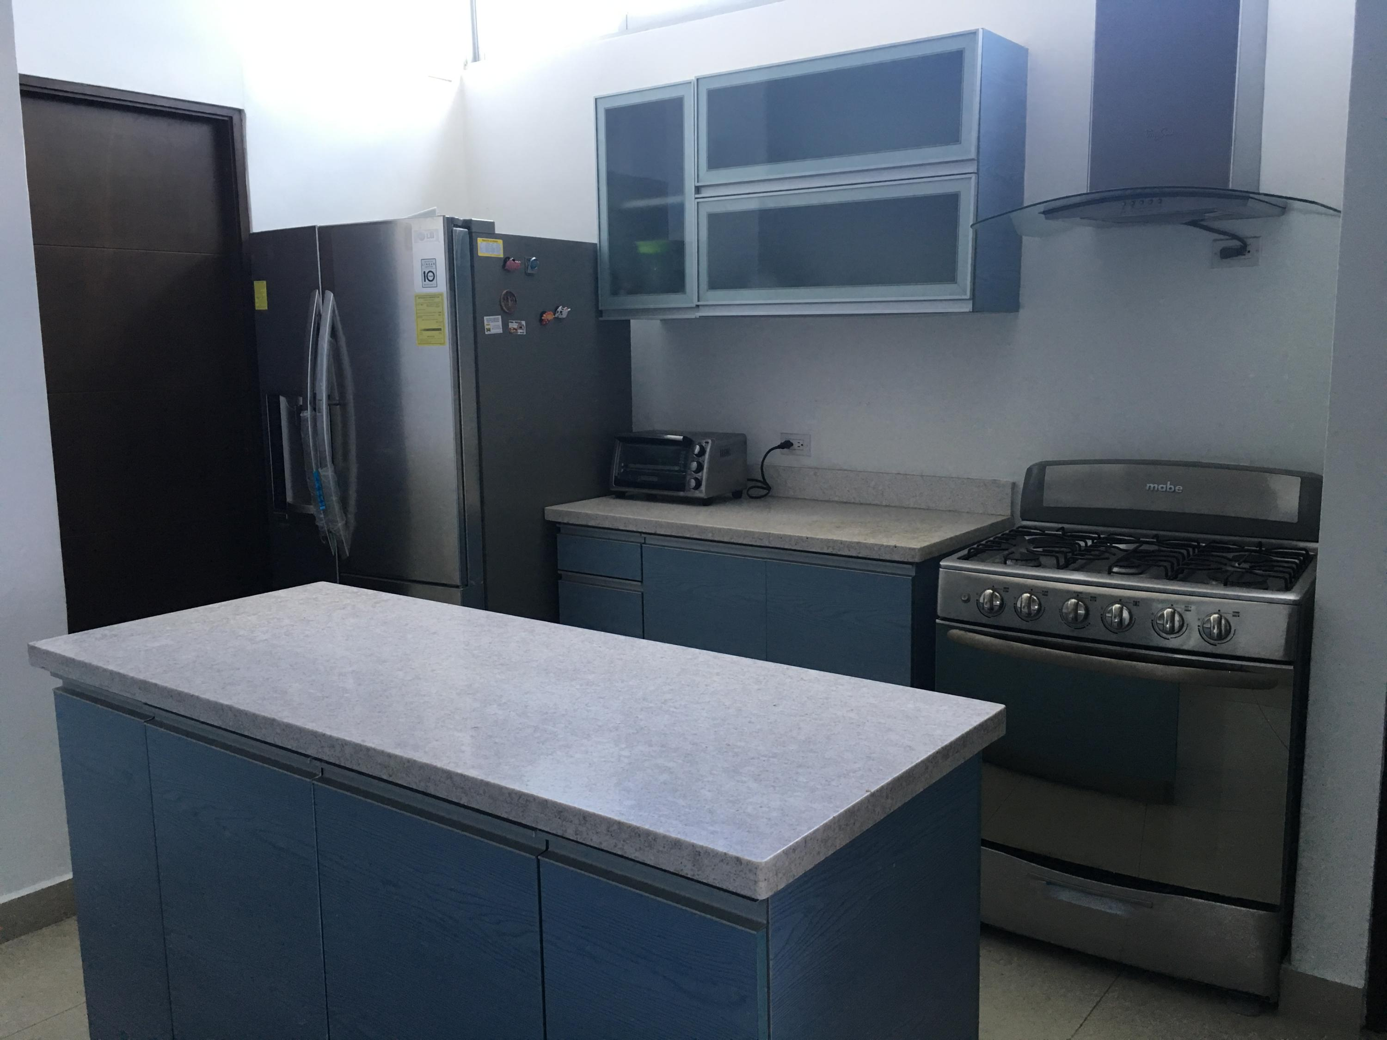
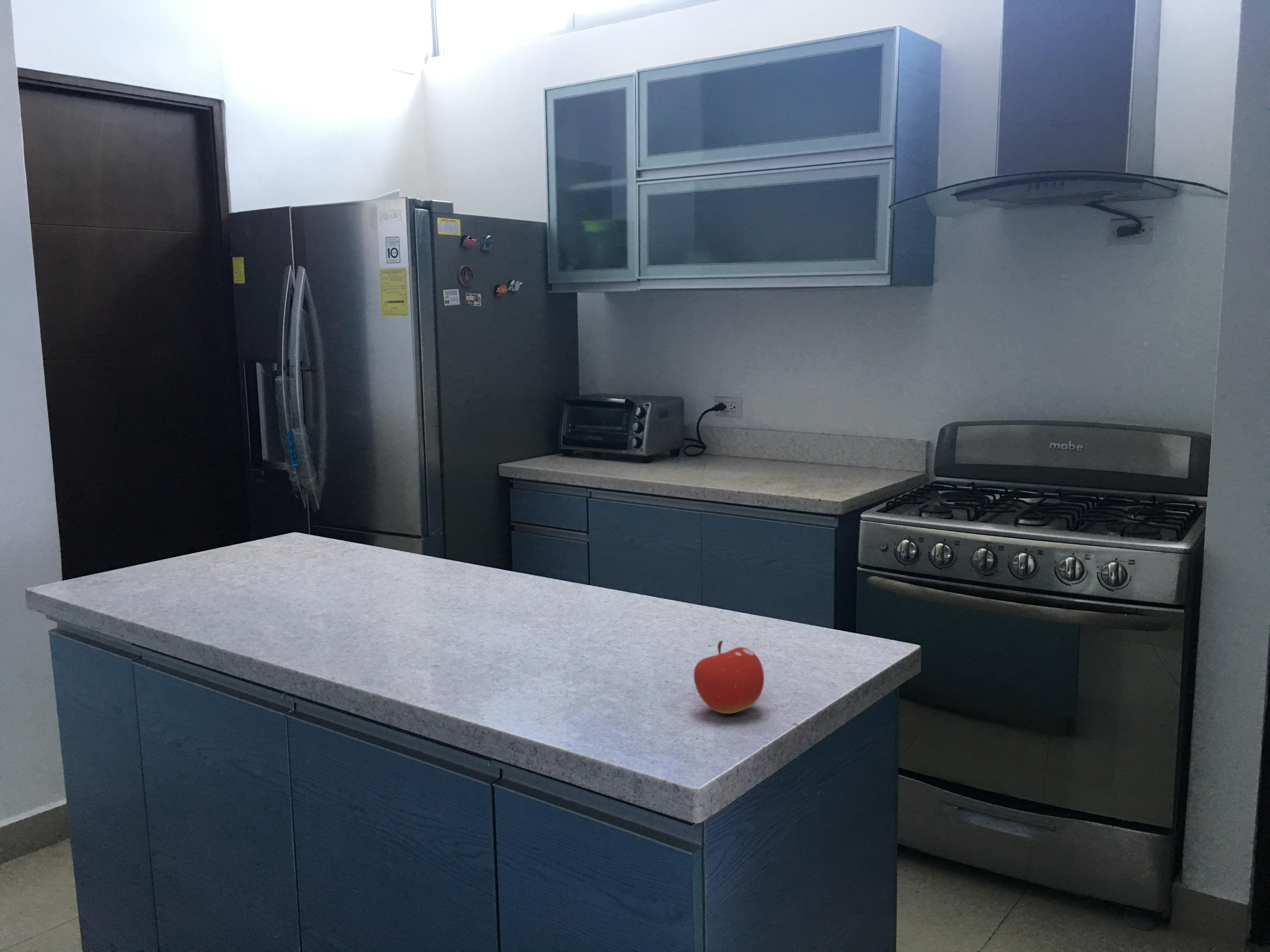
+ fruit (729, 678)
